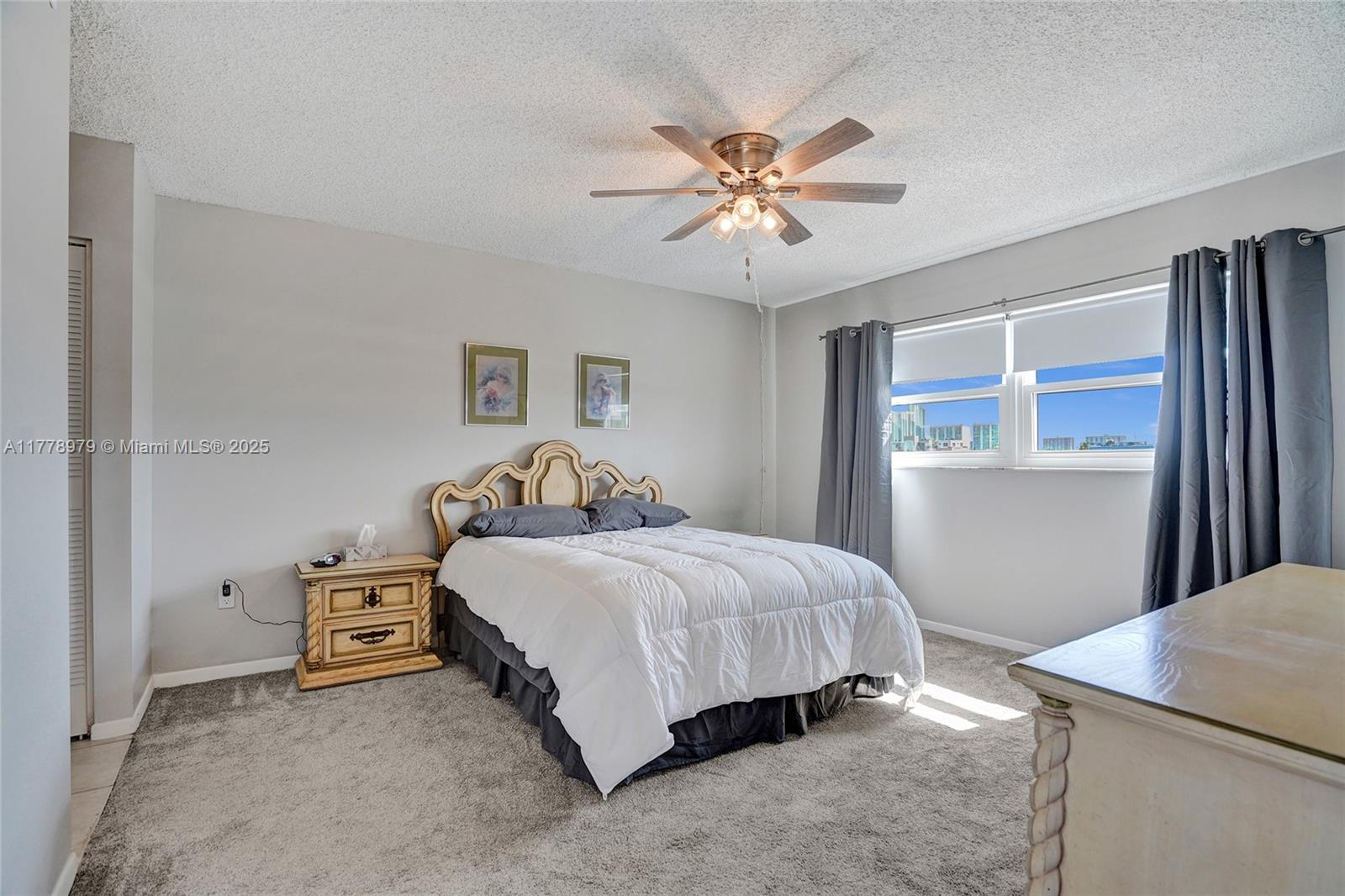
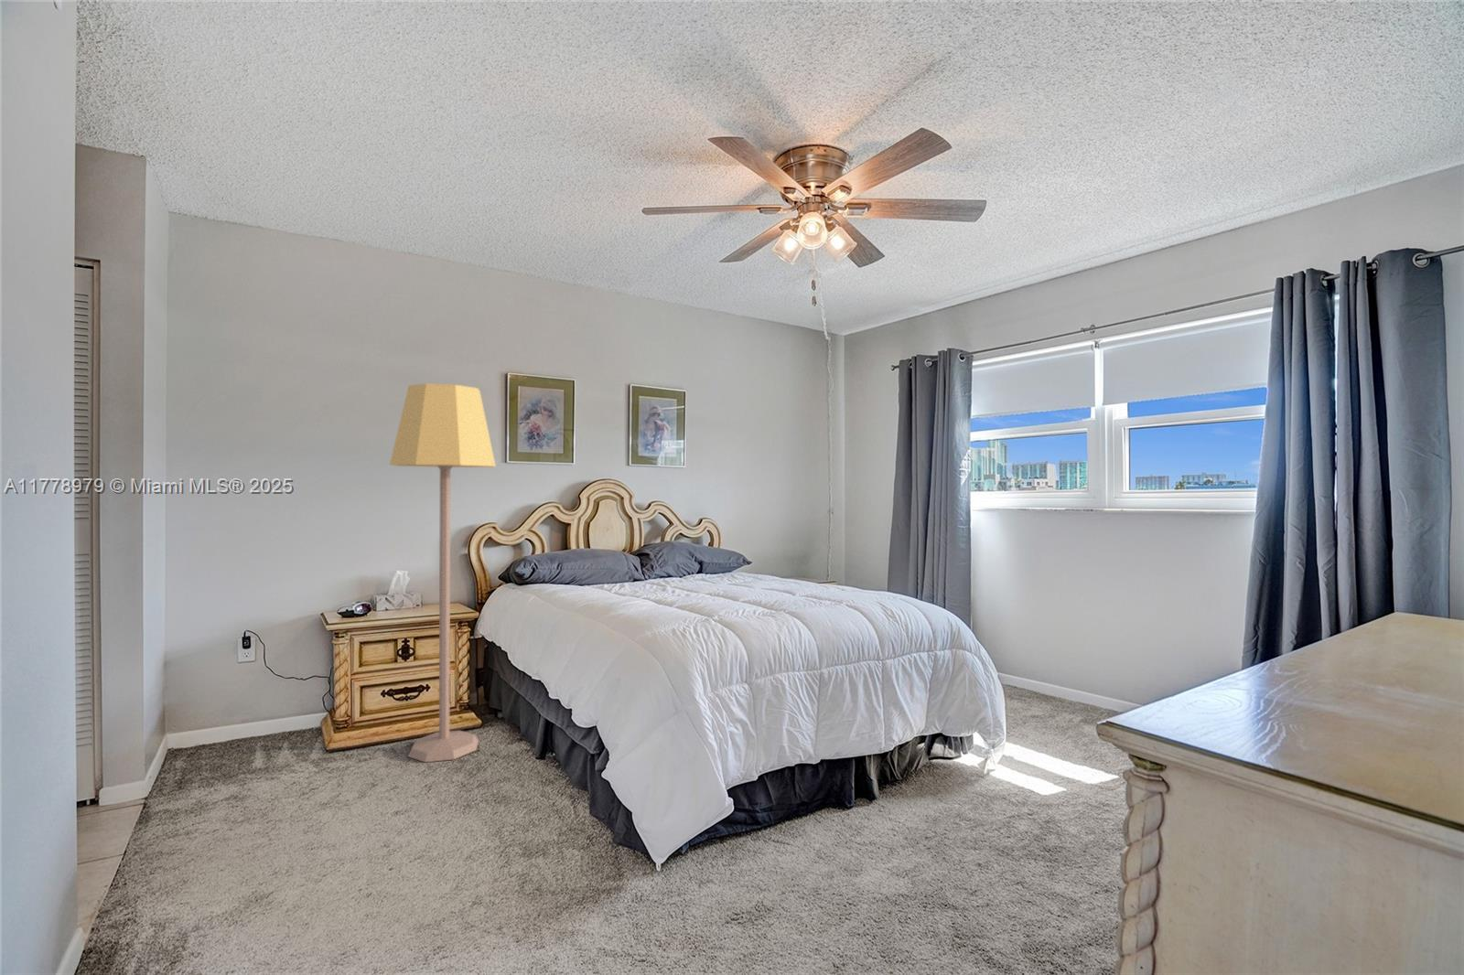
+ lamp (445, 569)
